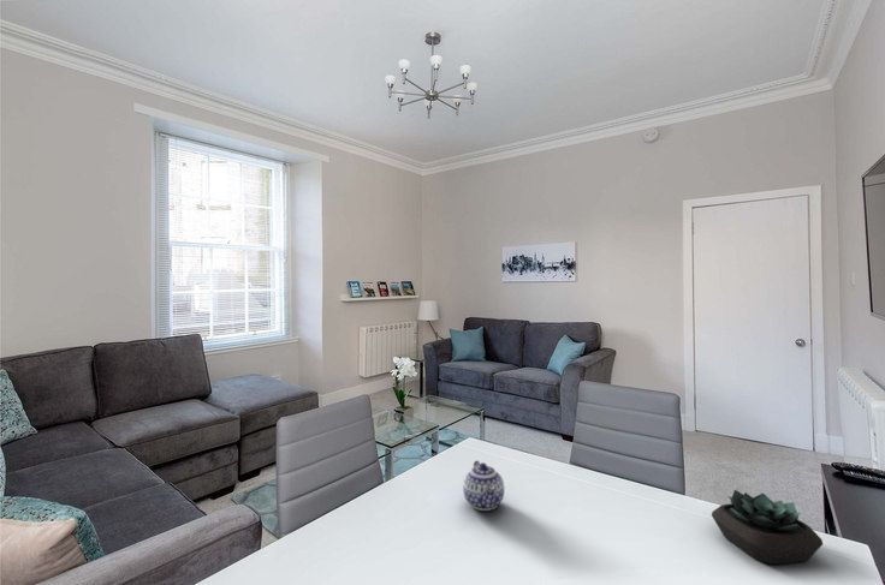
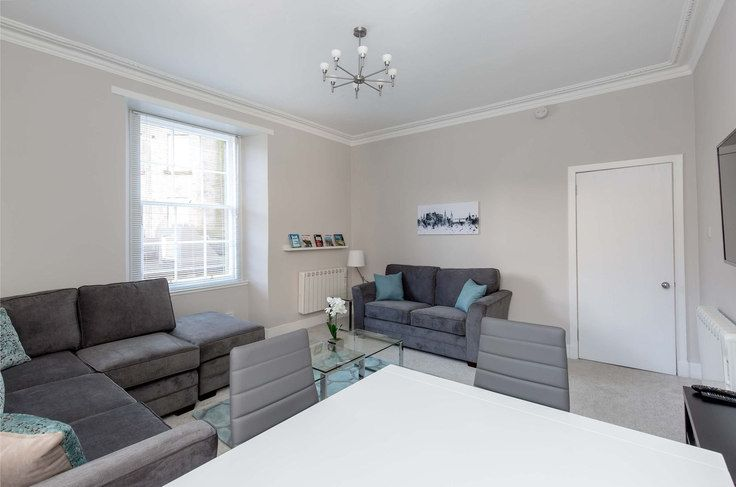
- teapot (483, 483)
- succulent plant (764, 523)
